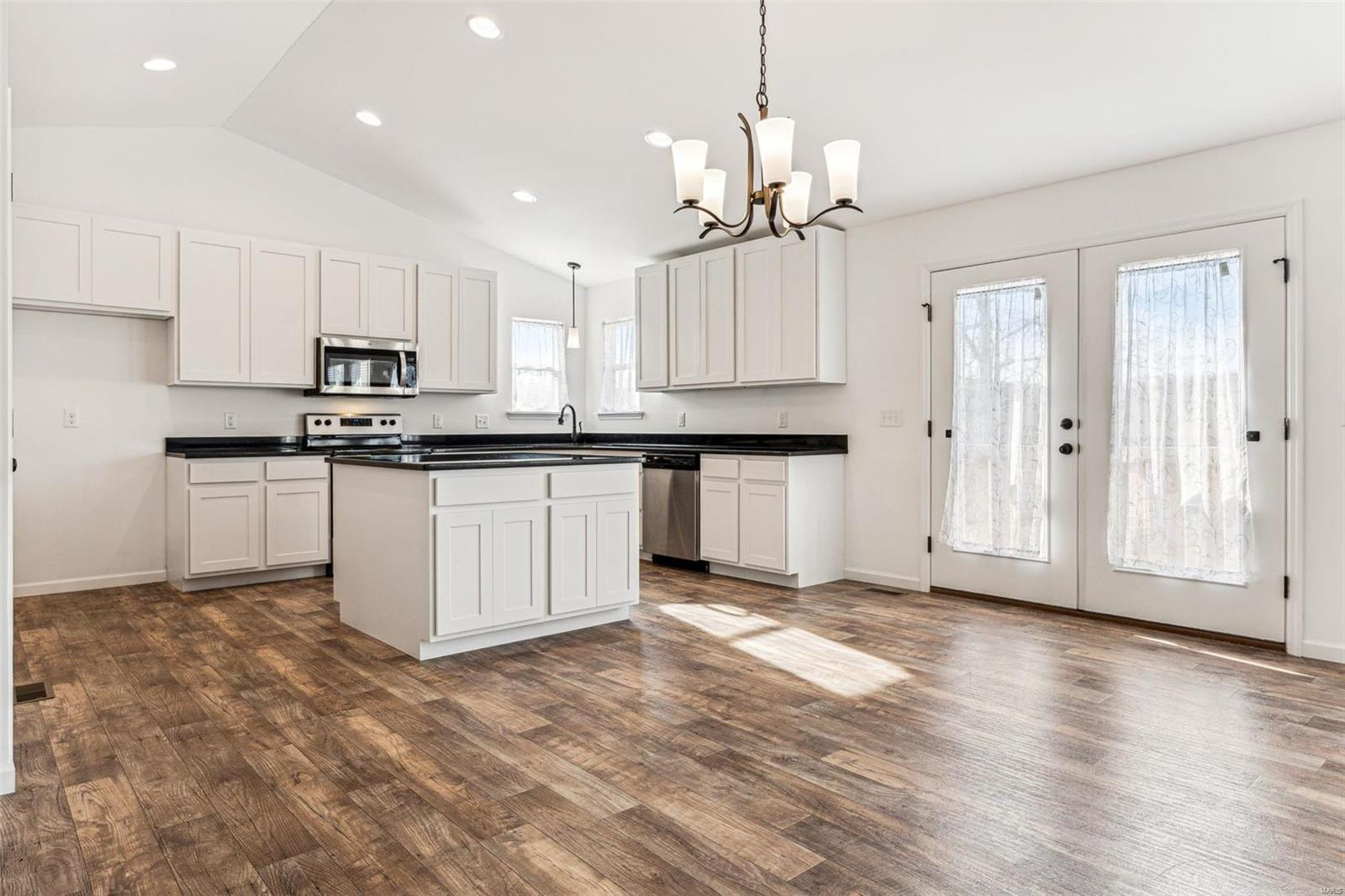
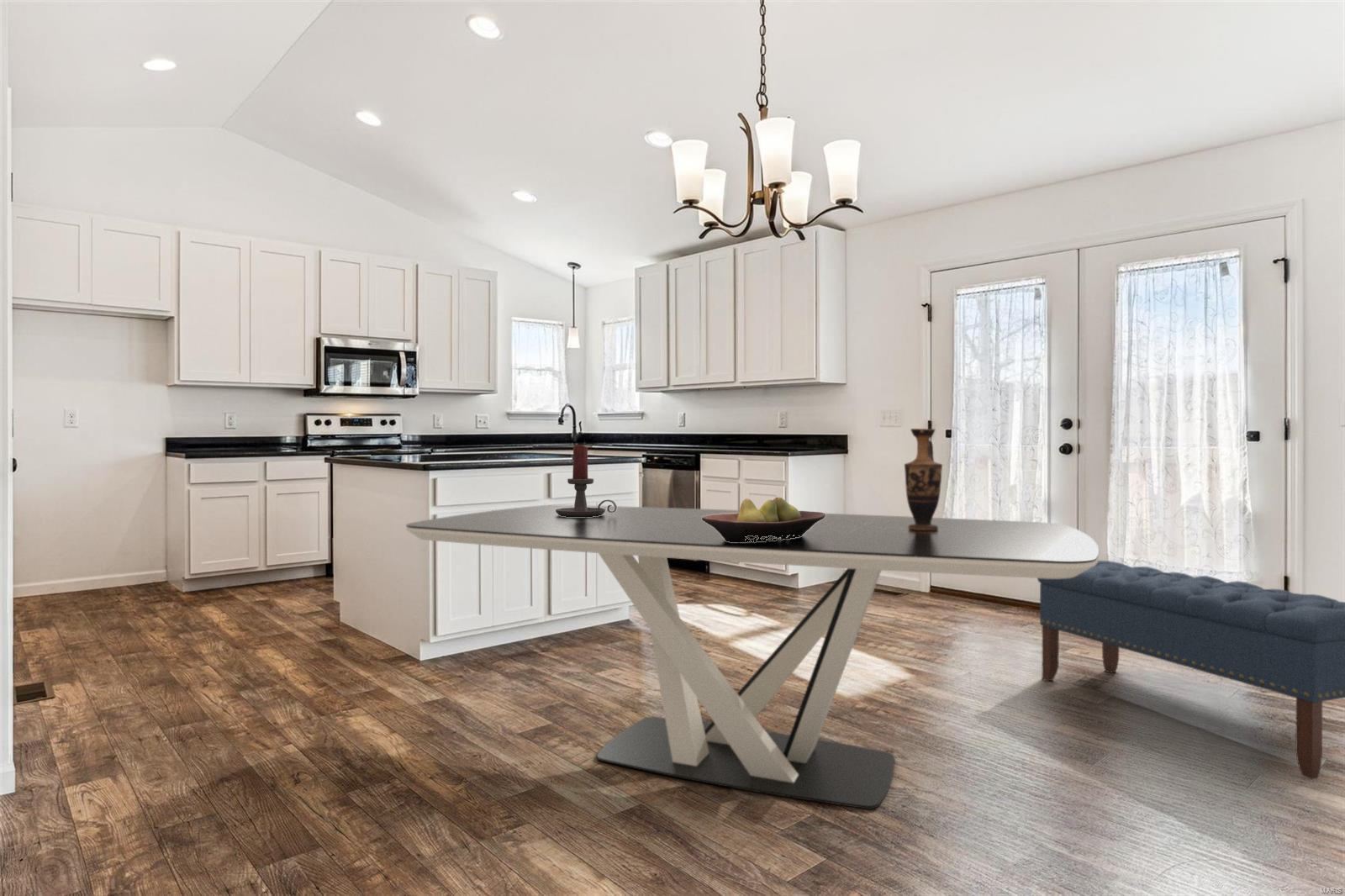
+ candle holder (587, 479)
+ fruit bowl (764, 517)
+ dining table (710, 658)
+ vase (923, 478)
+ bench (1191, 646)
